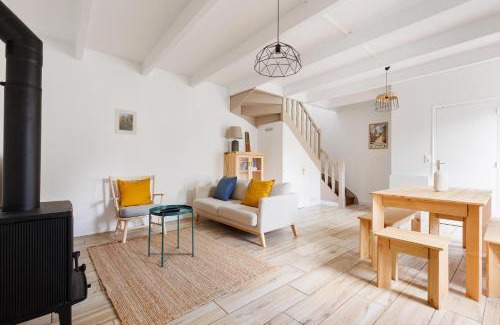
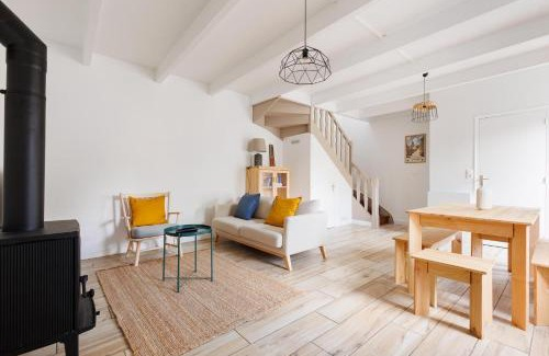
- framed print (126, 122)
